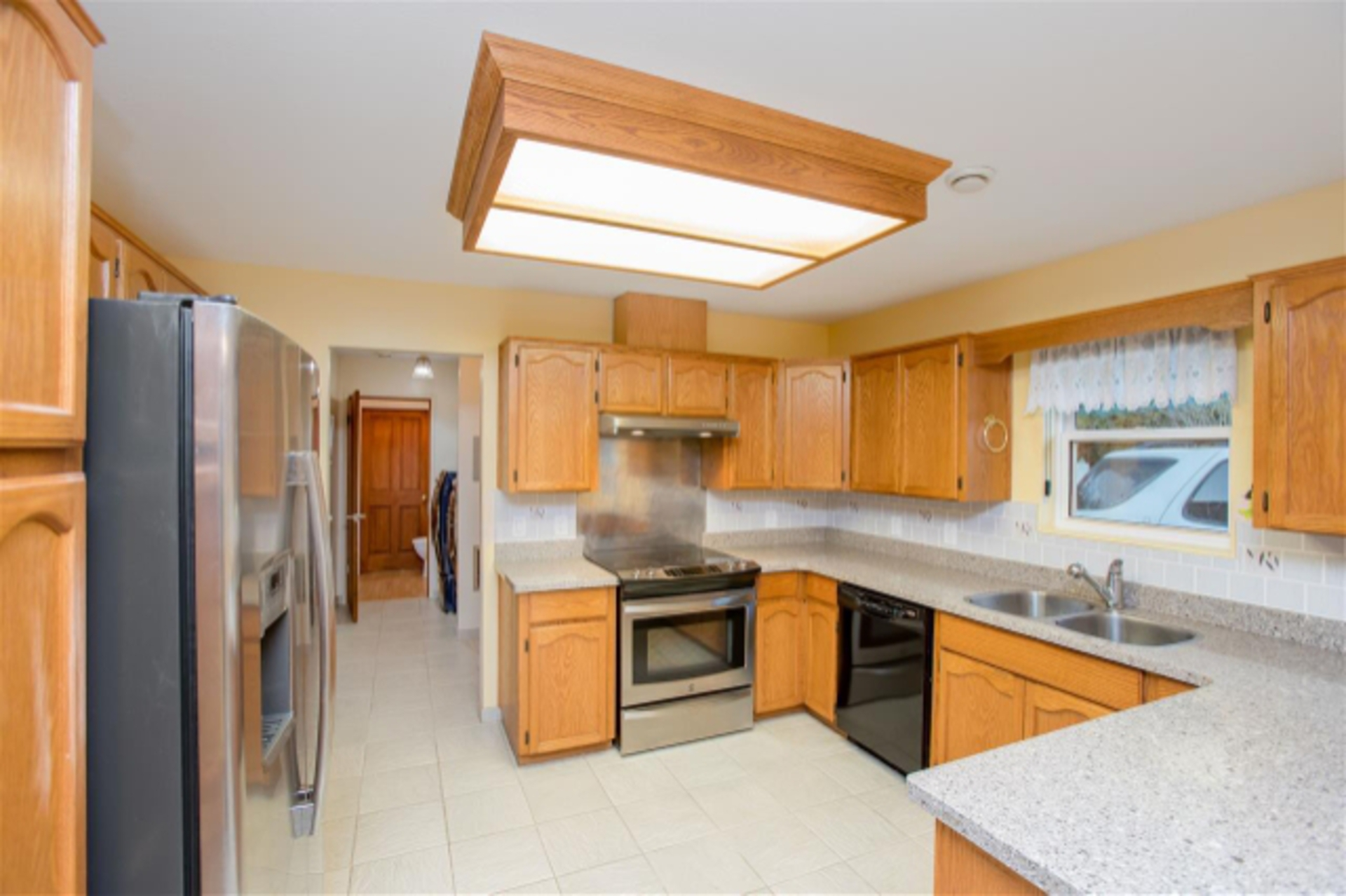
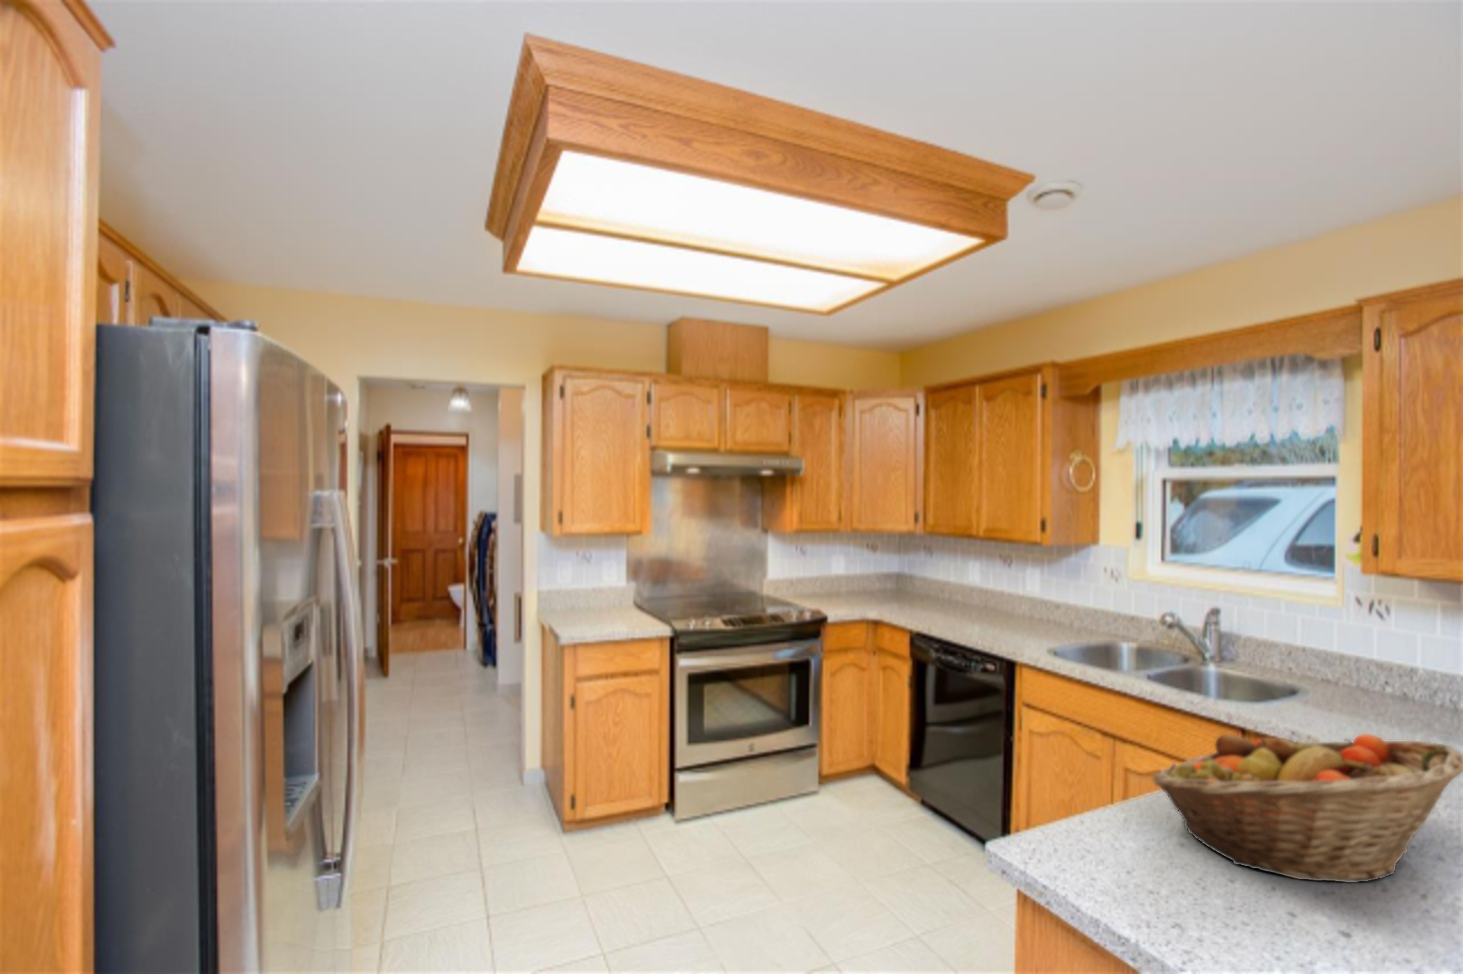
+ fruit basket (1299, 787)
